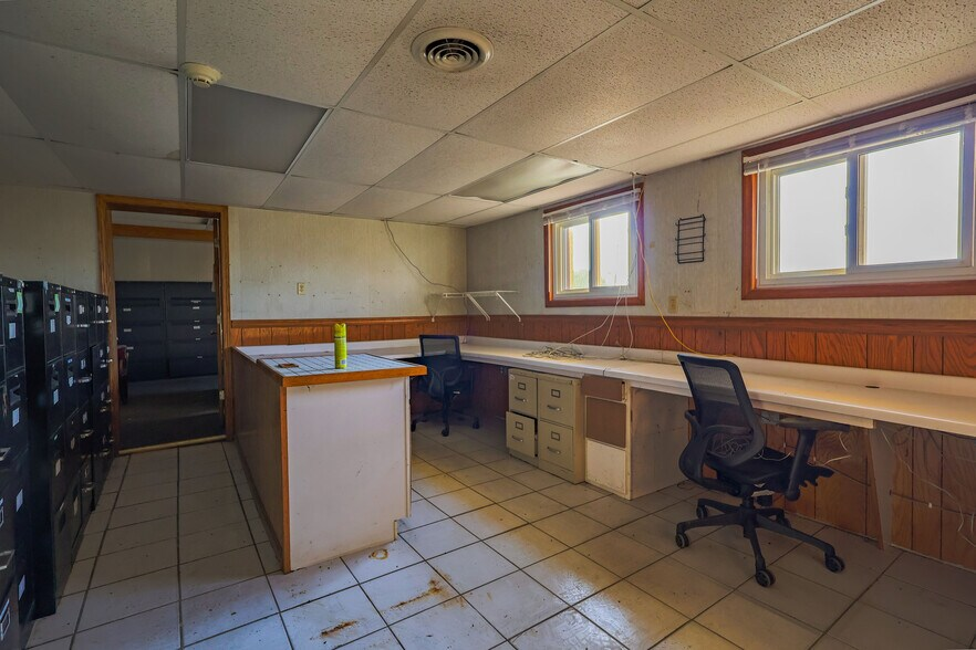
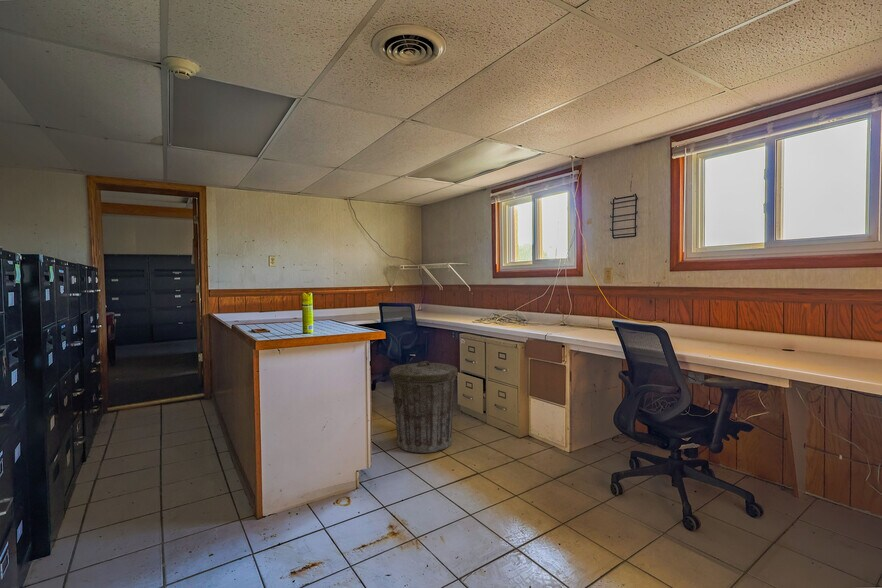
+ trash can (423, 401)
